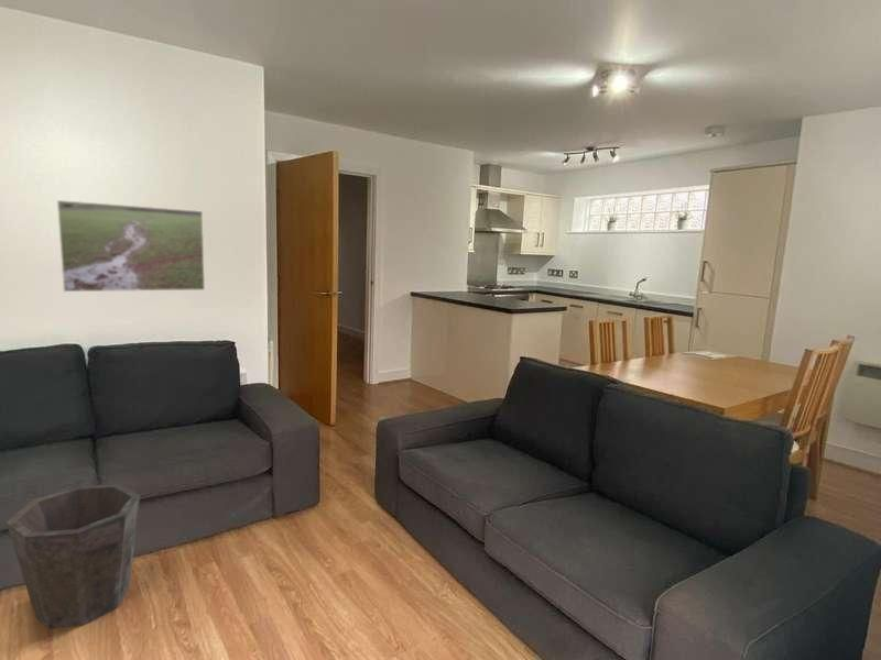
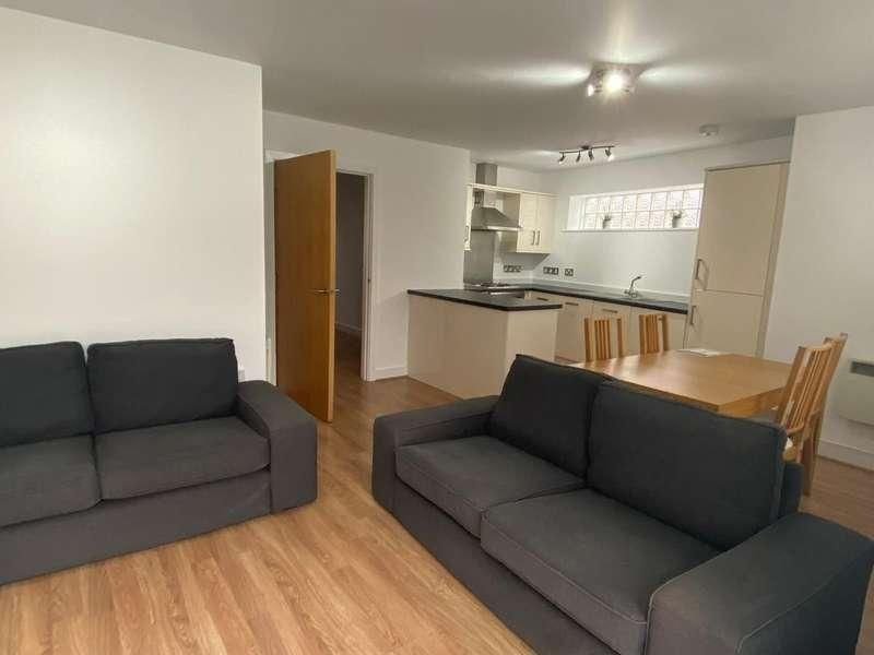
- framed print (137, 249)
- waste bin (80, 554)
